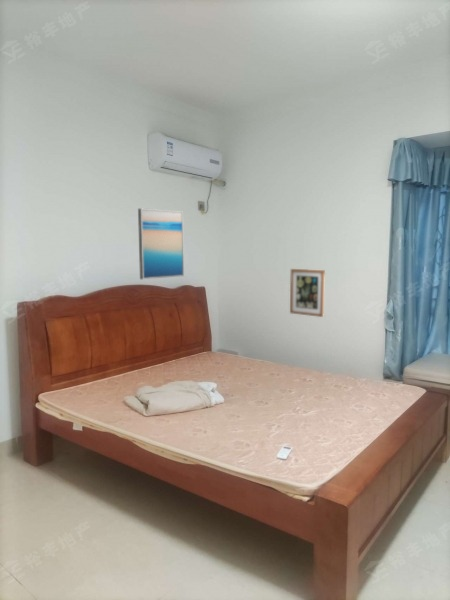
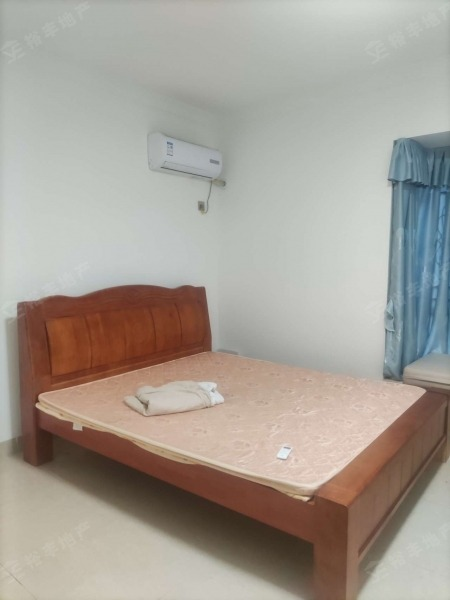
- wall art (306, 292)
- wall art (162, 244)
